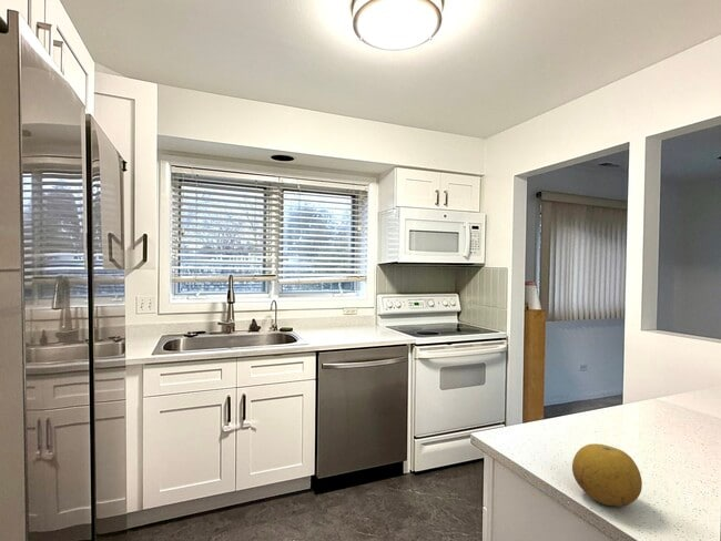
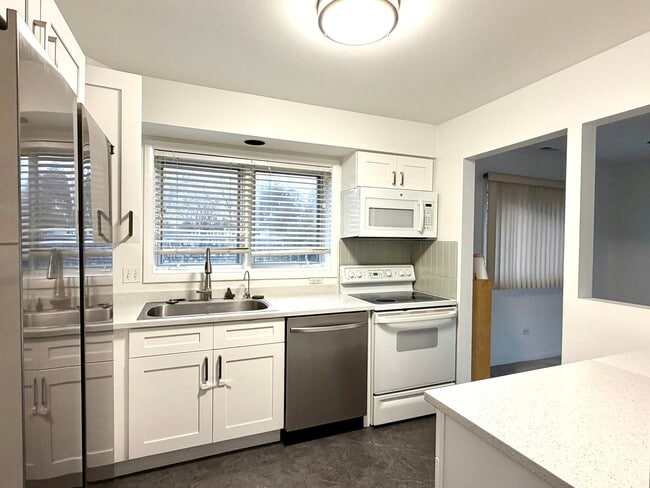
- fruit (606, 472)
